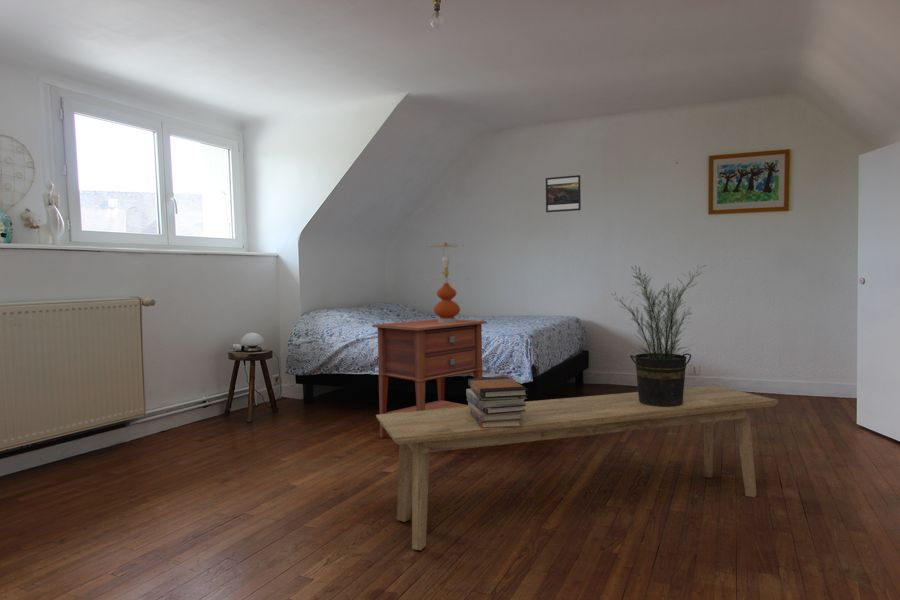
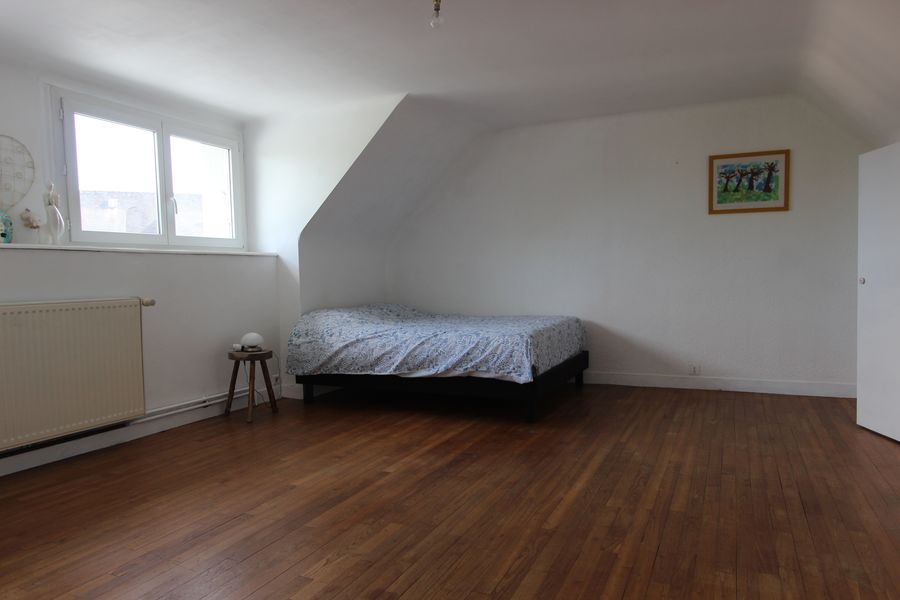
- table lamp (446, 282)
- bench (583, 435)
- book stack (495, 400)
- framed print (563, 194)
- nightstand (431, 378)
- potted plant (656, 332)
